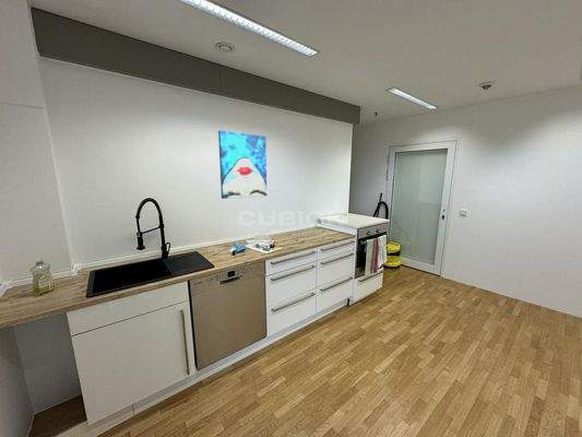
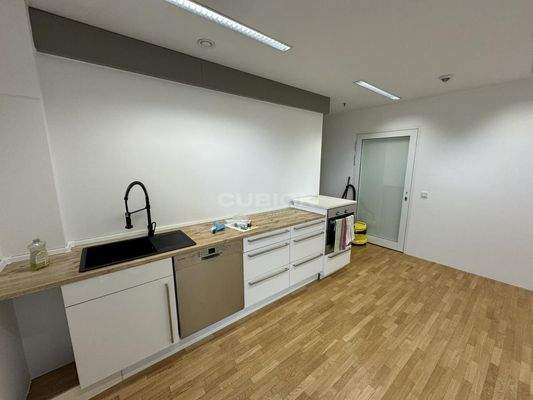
- wall art (244, 166)
